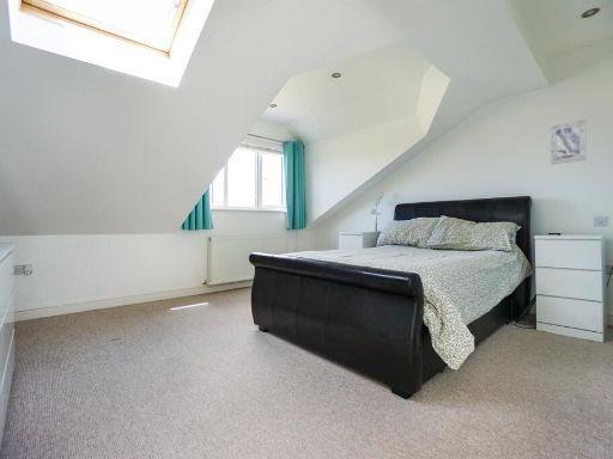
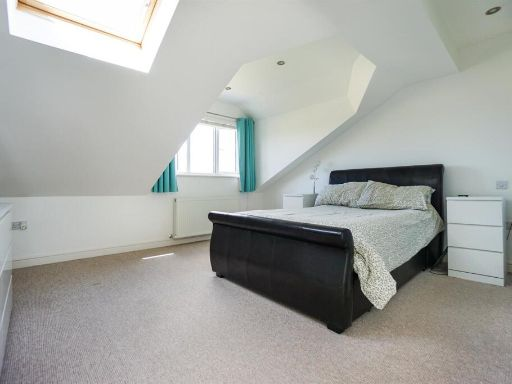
- wall art (568, 142)
